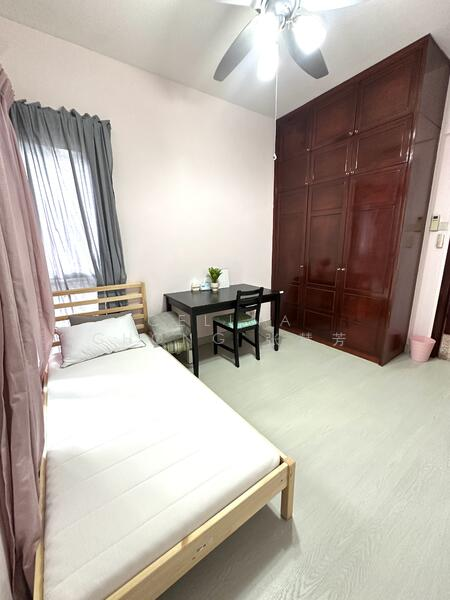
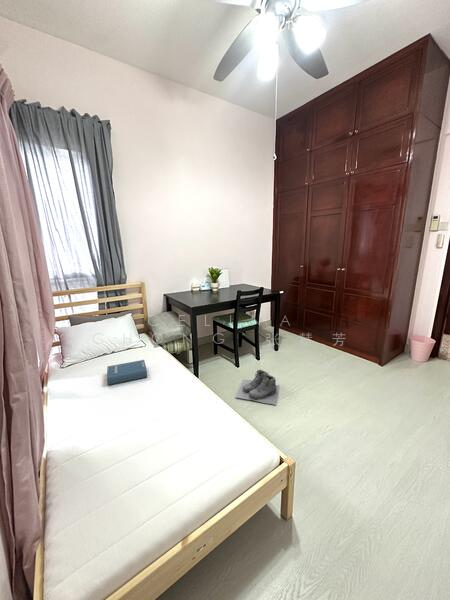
+ hardback book (127, 371)
+ boots (258, 382)
